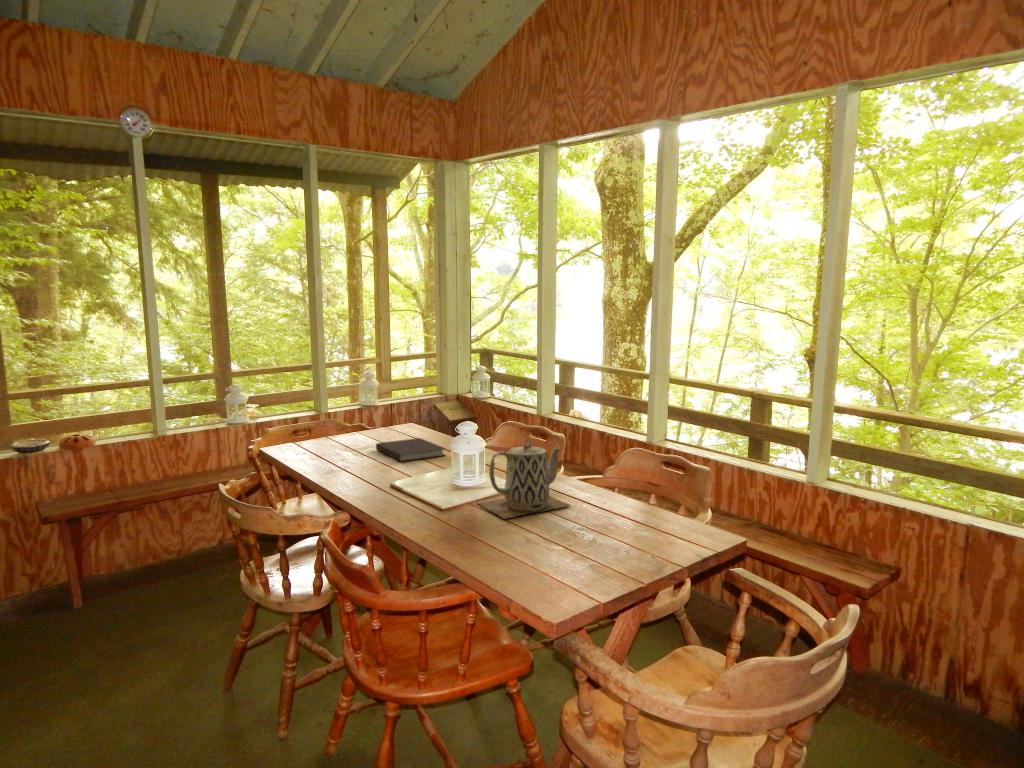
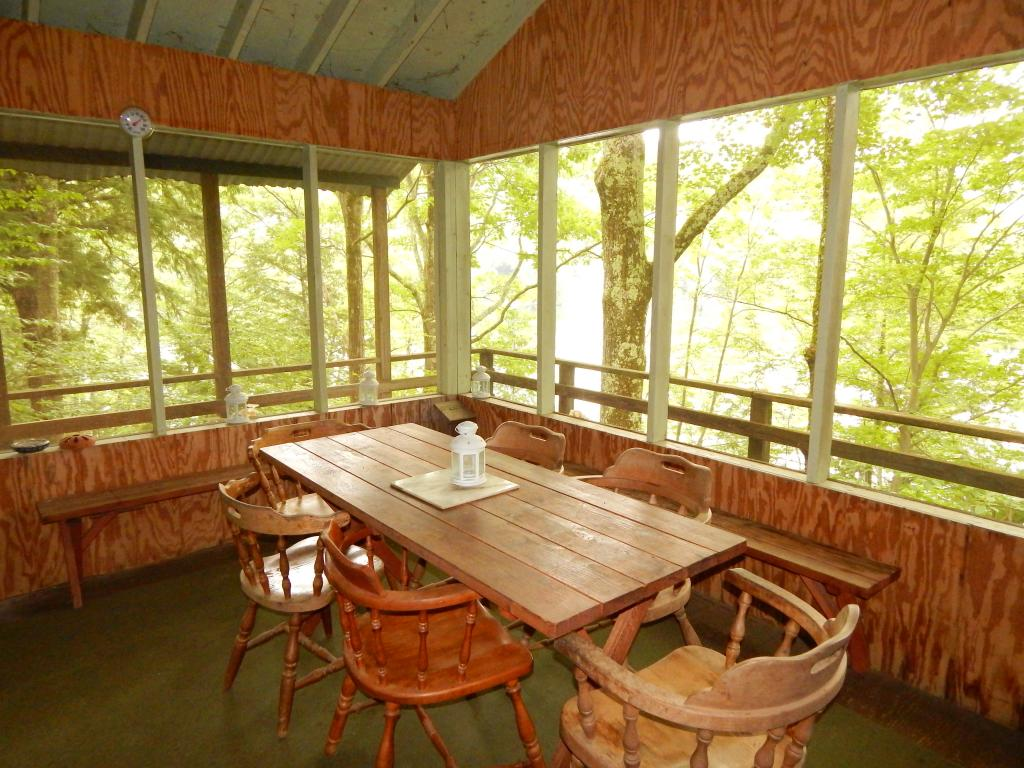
- teapot (523, 471)
- notebook (410, 449)
